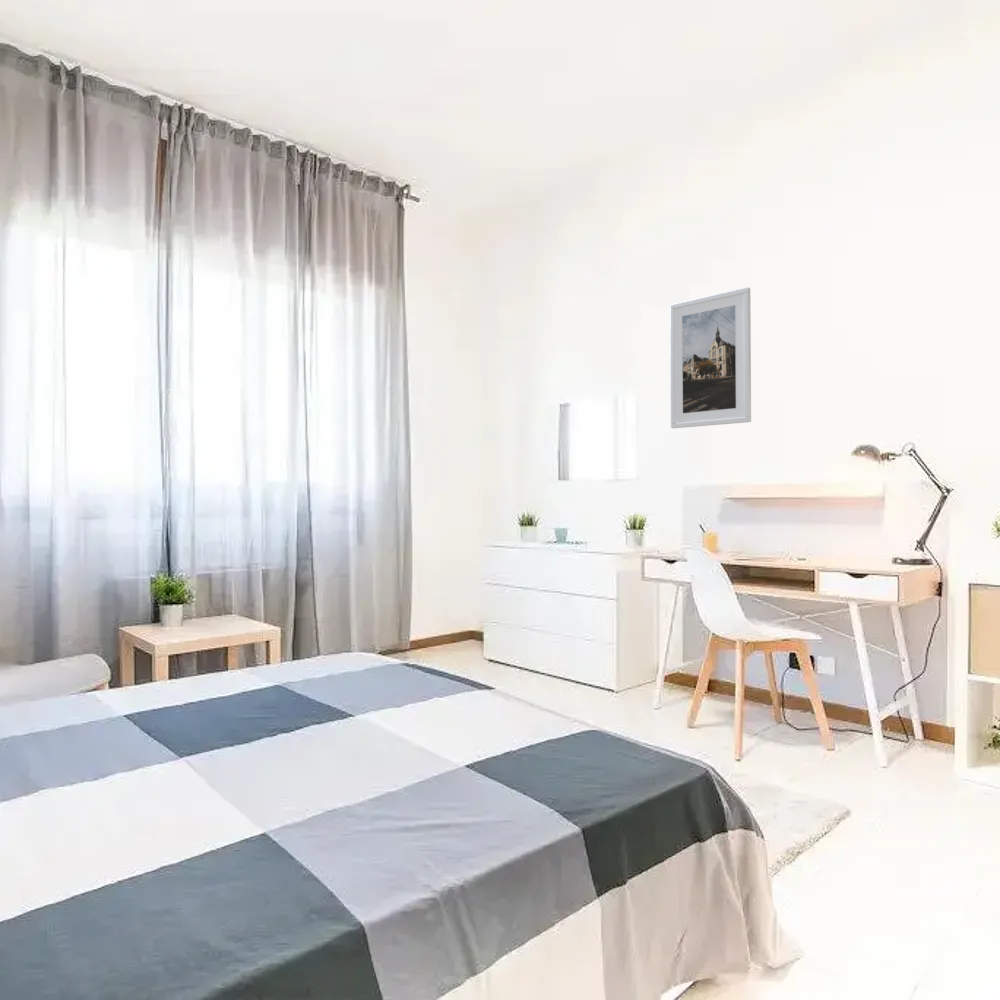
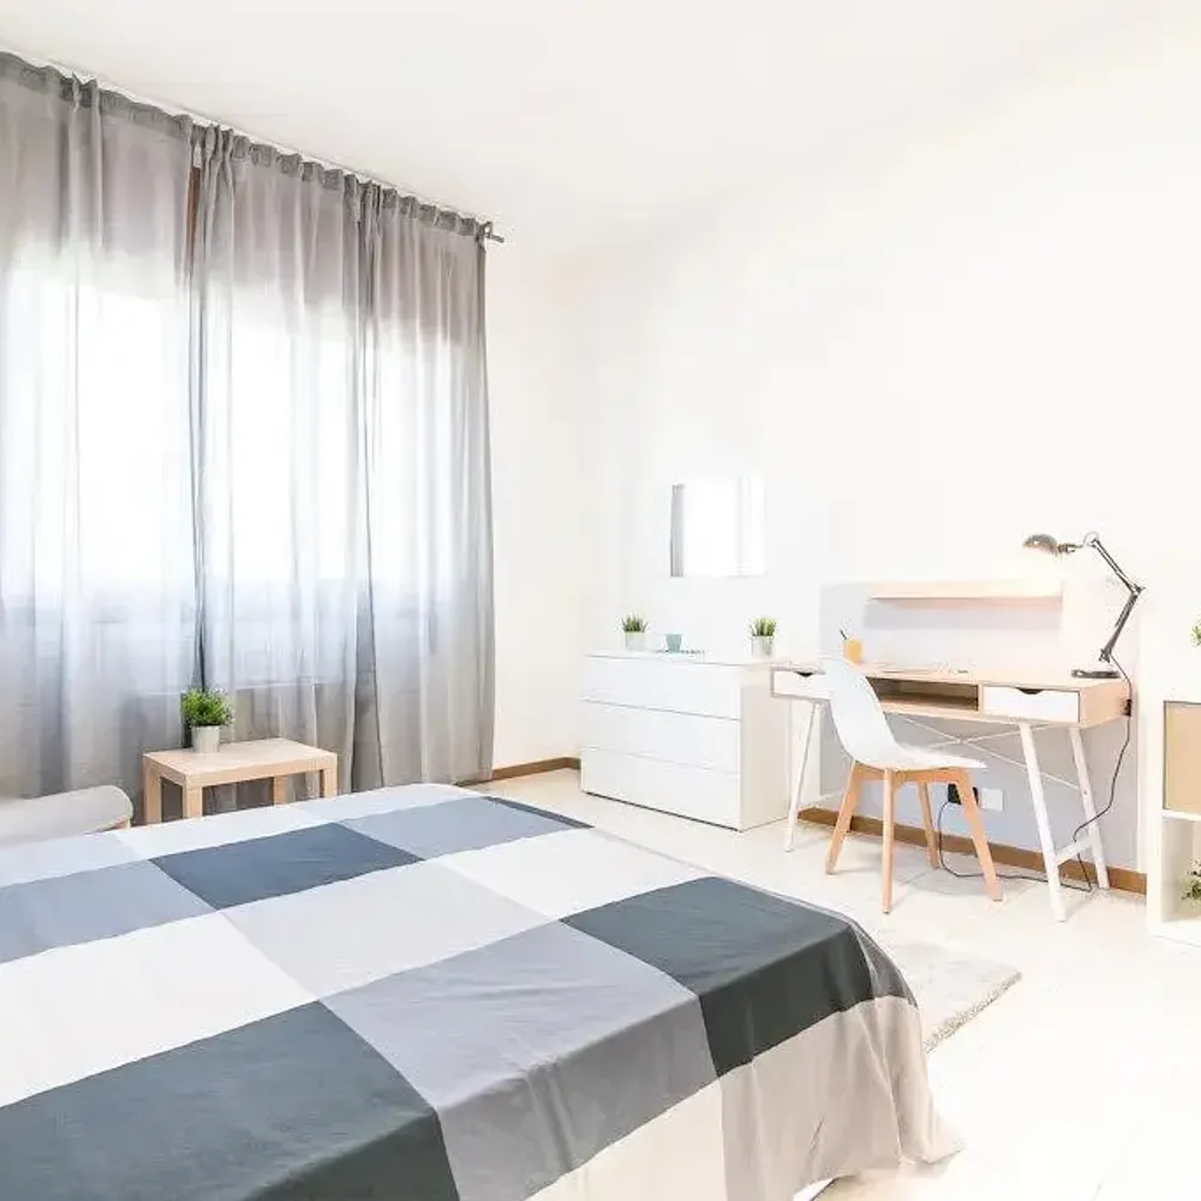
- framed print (708, 360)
